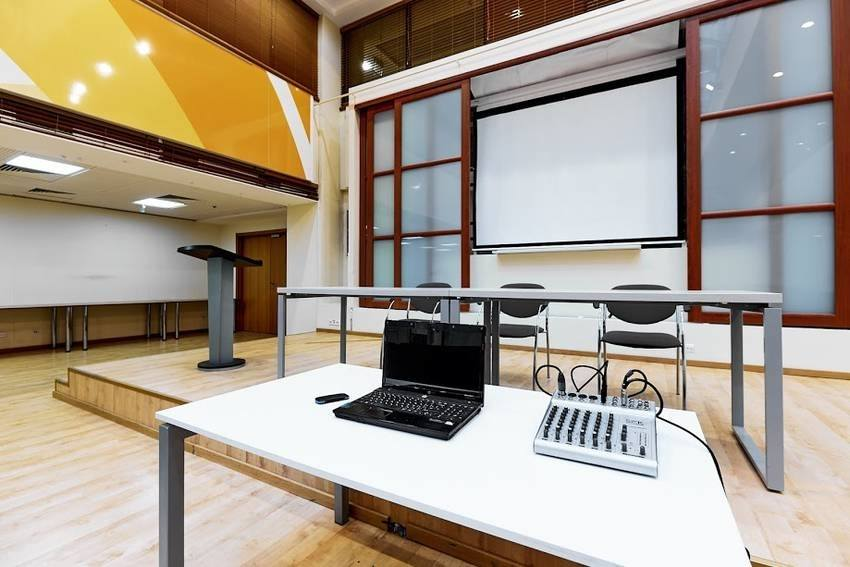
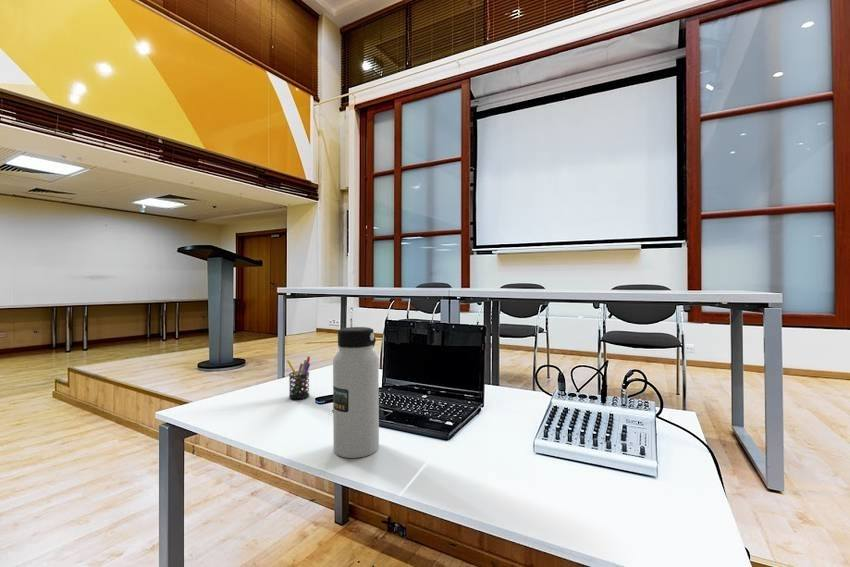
+ pen holder (301, 375)
+ water bottle (356, 388)
